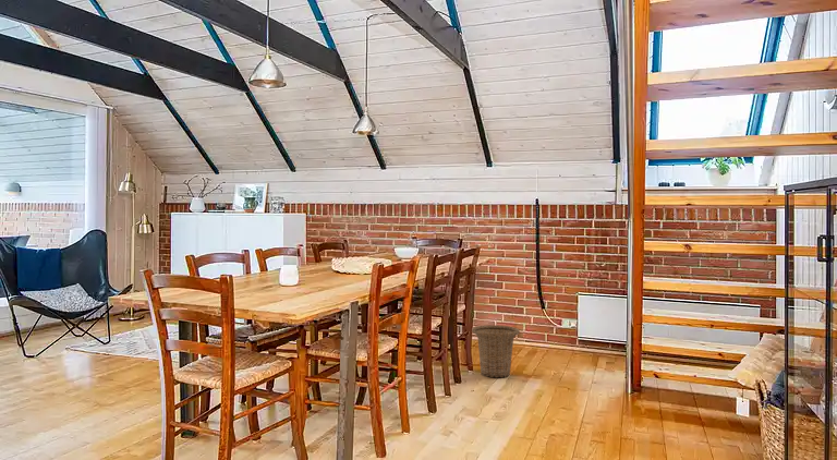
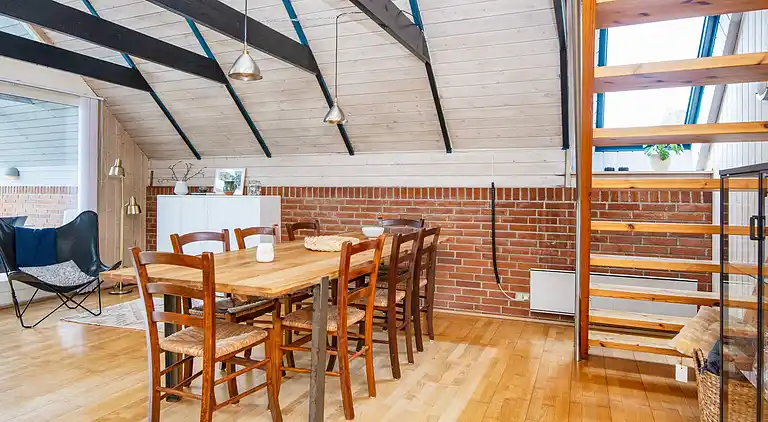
- basket (495, 351)
